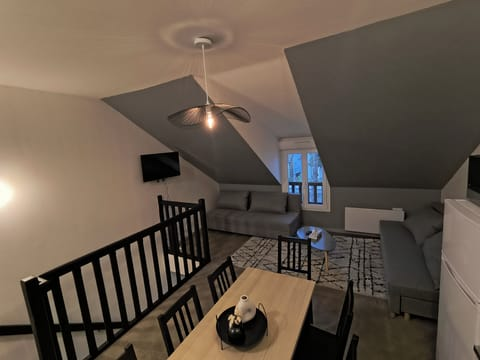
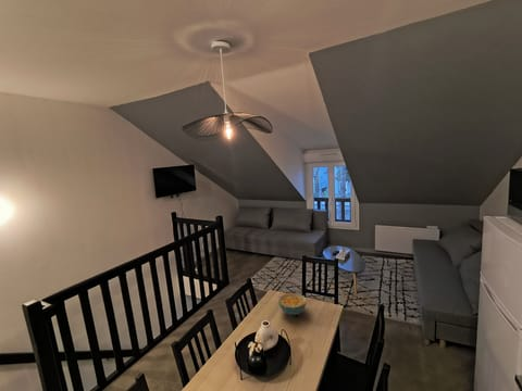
+ cereal bowl (293, 306)
